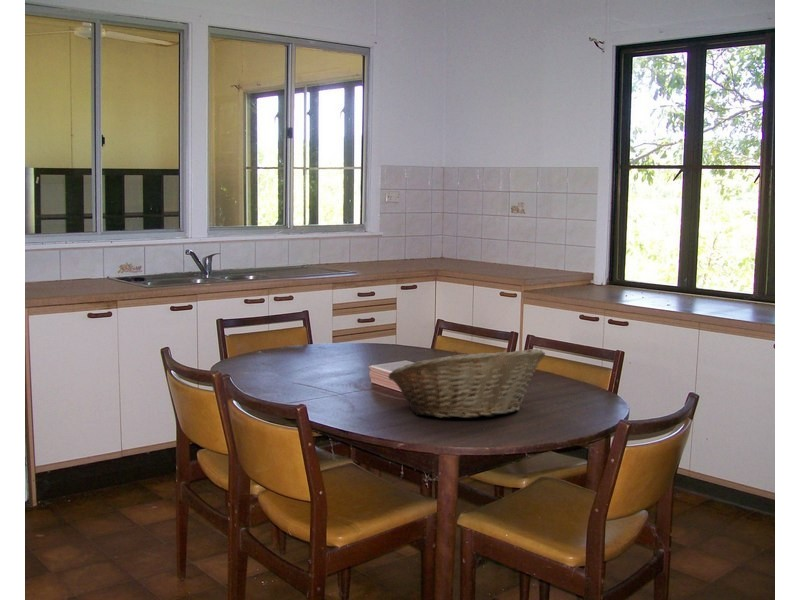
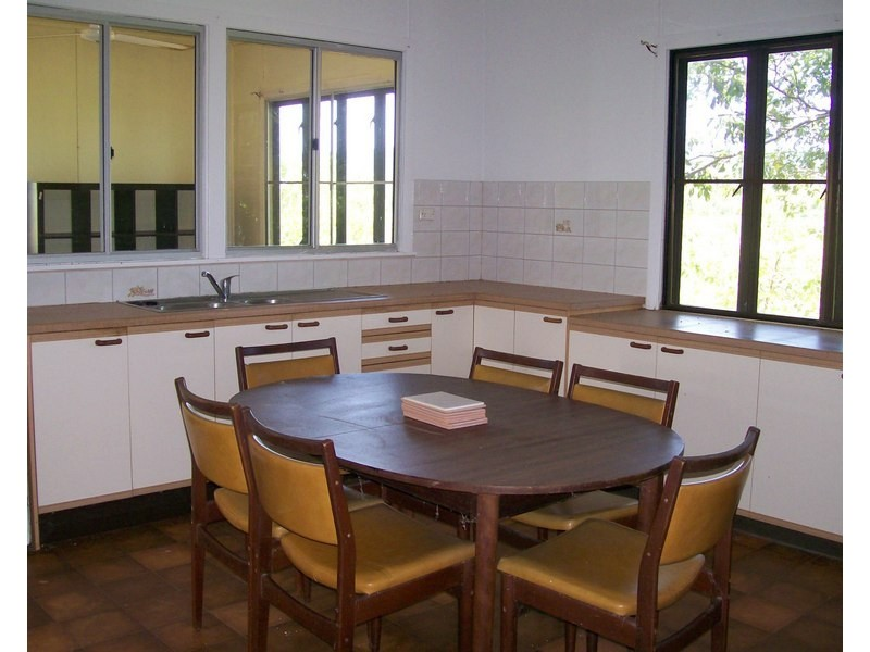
- fruit basket (468, 377)
